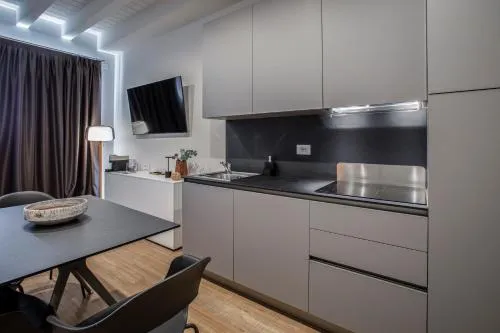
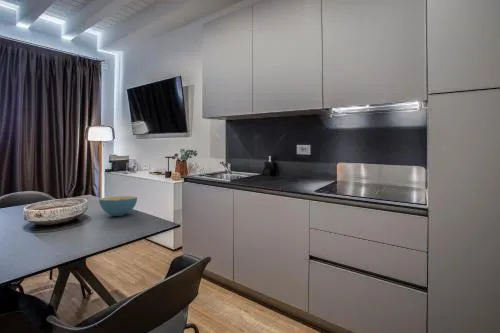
+ cereal bowl (118, 206)
